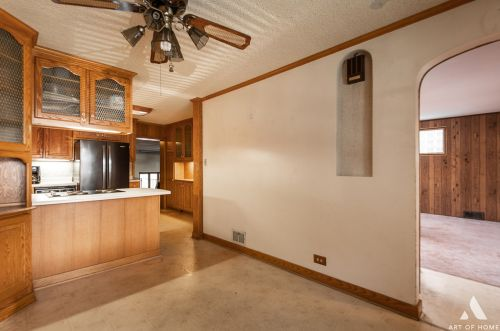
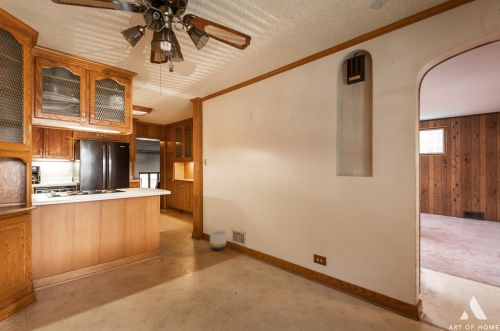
+ planter (218, 240)
